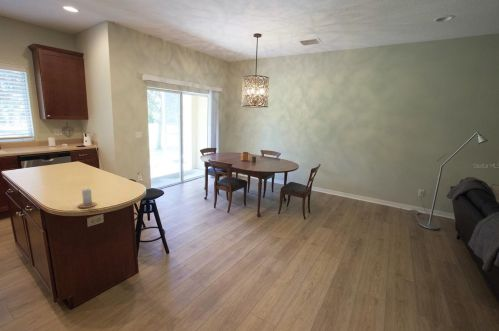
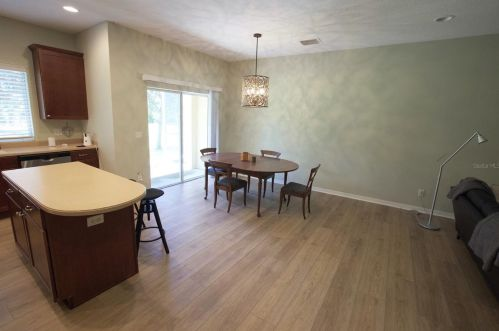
- candle (86, 194)
